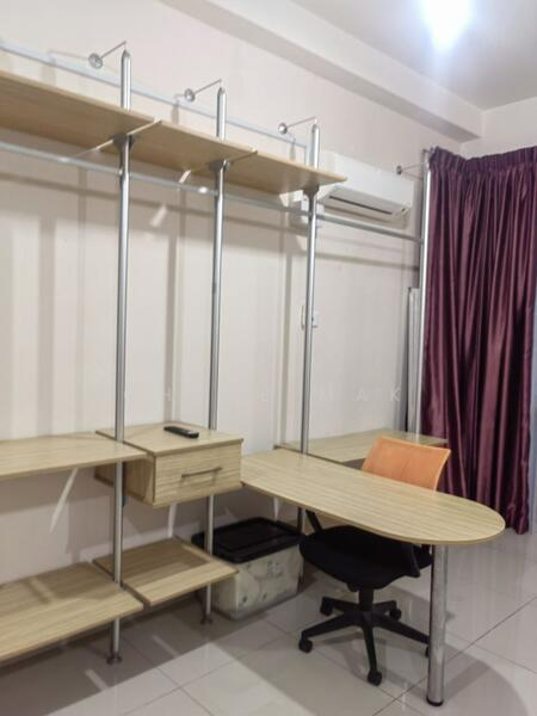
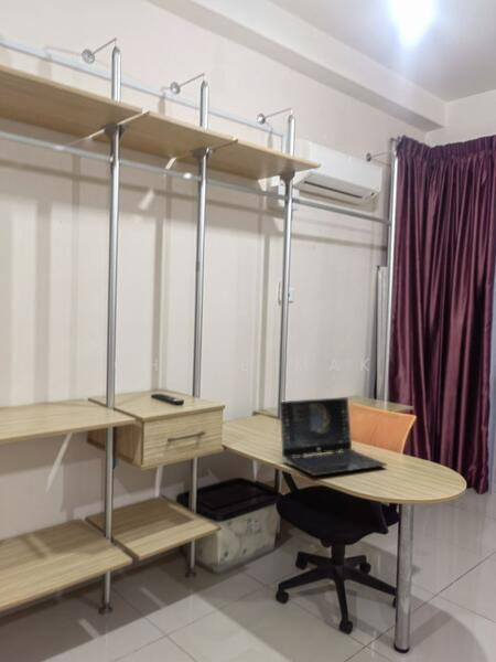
+ laptop computer (332, 434)
